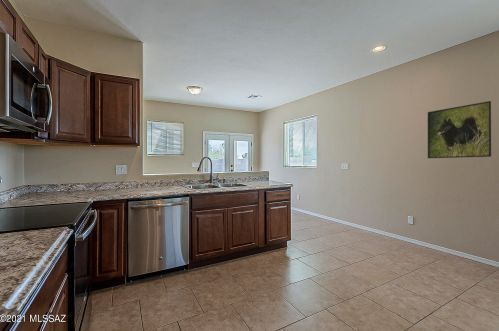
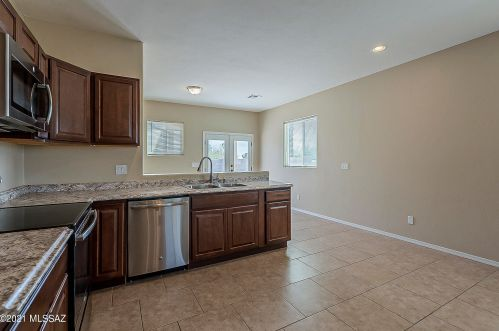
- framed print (456, 132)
